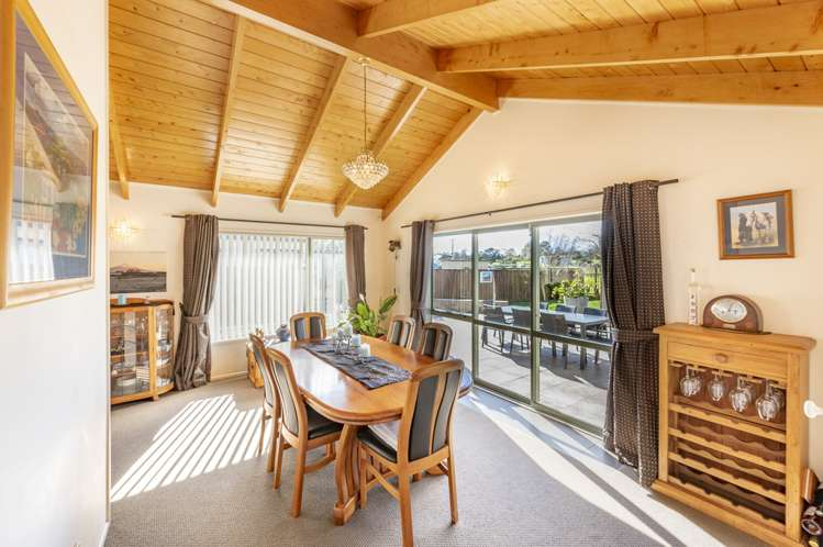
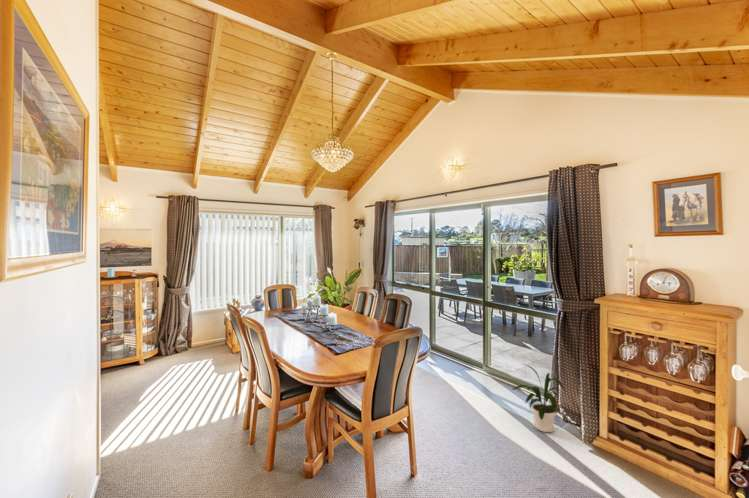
+ house plant (540, 398)
